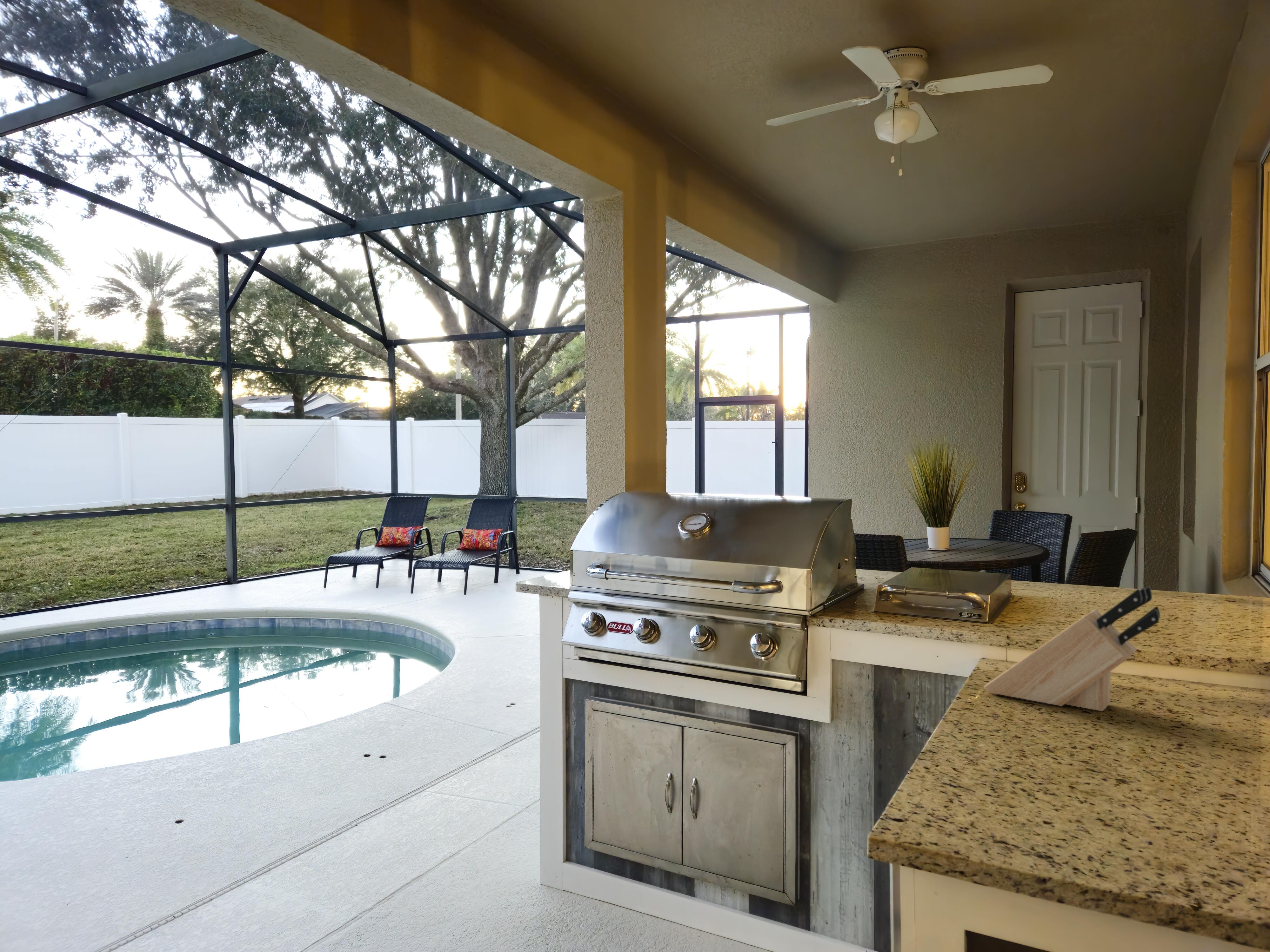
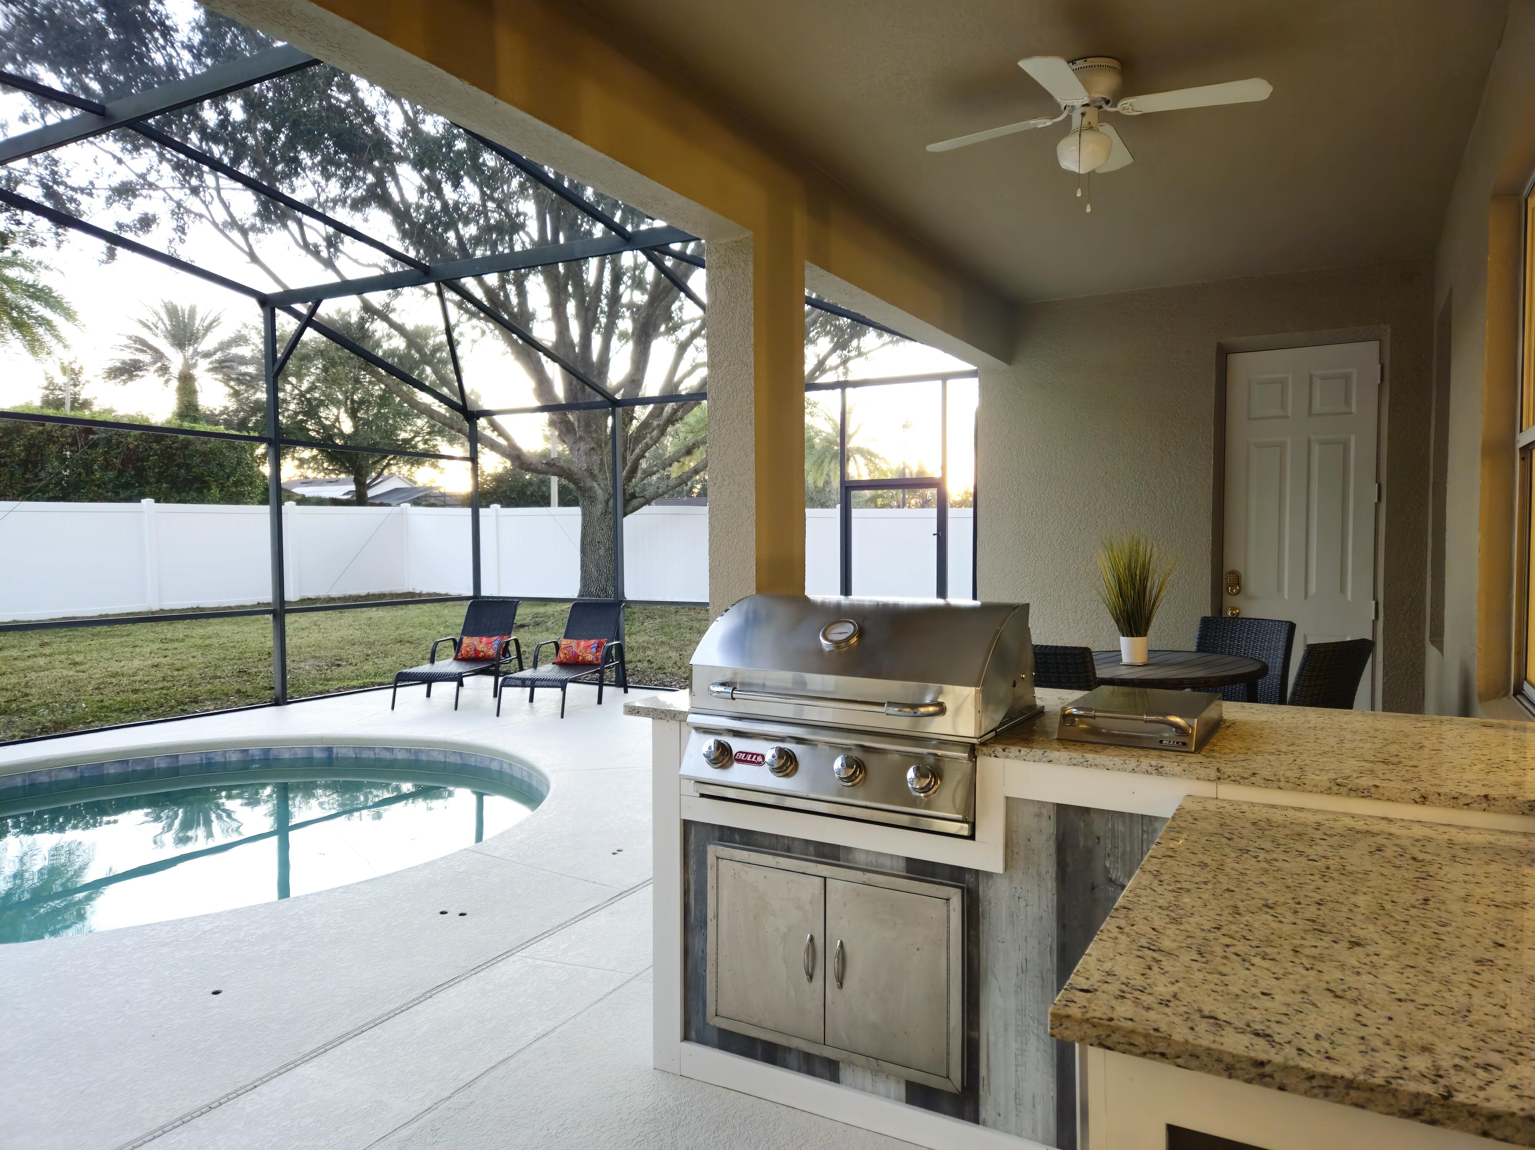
- knife block (1070, 641)
